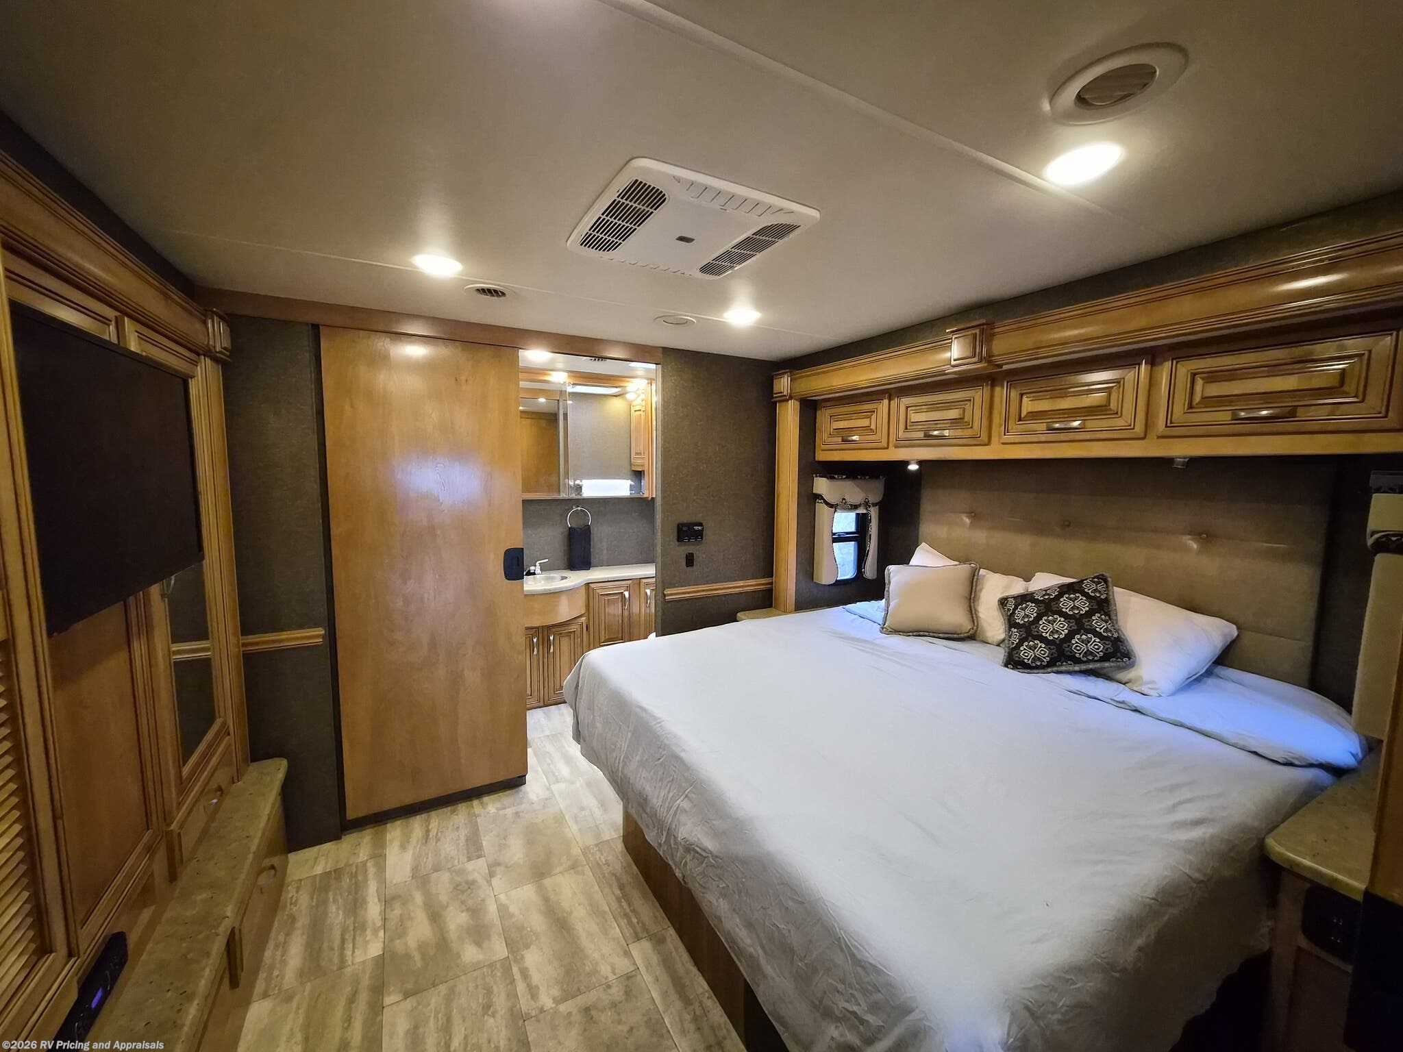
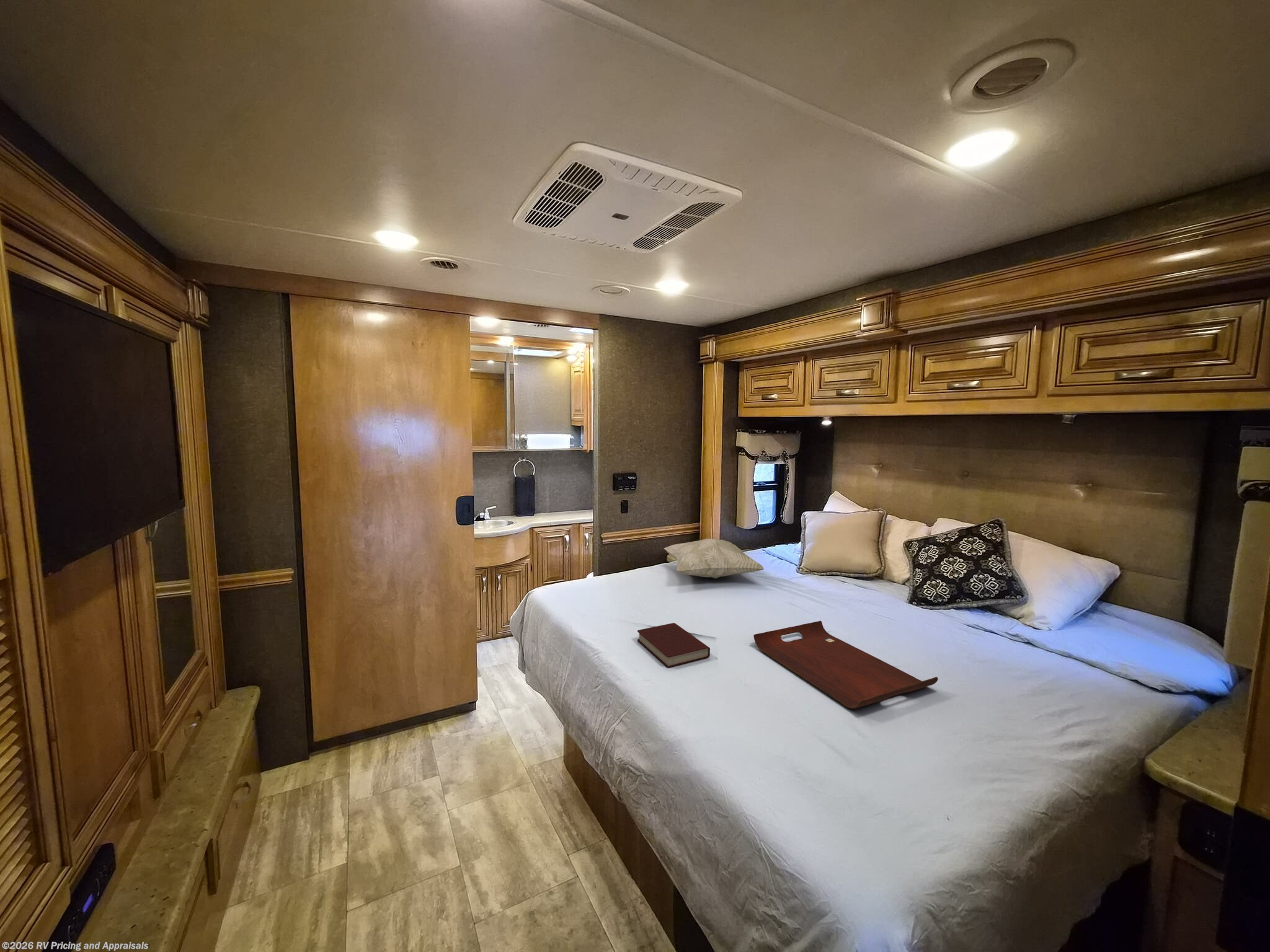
+ book (672, 643)
+ decorative pillow (710, 557)
+ serving tray (837, 660)
